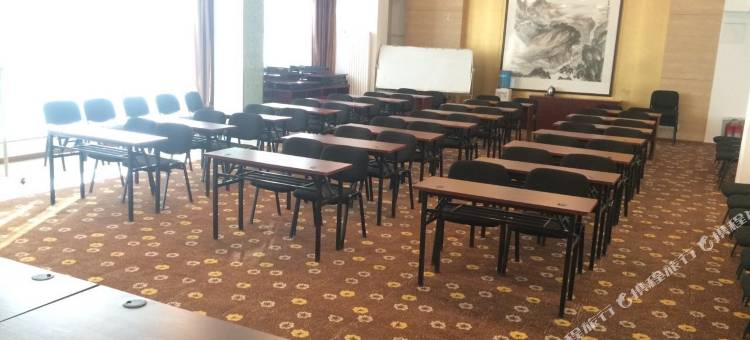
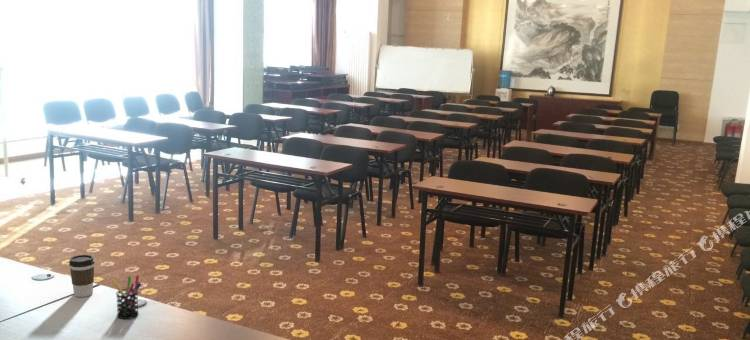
+ pen holder (128, 294)
+ coffee cup (82, 276)
